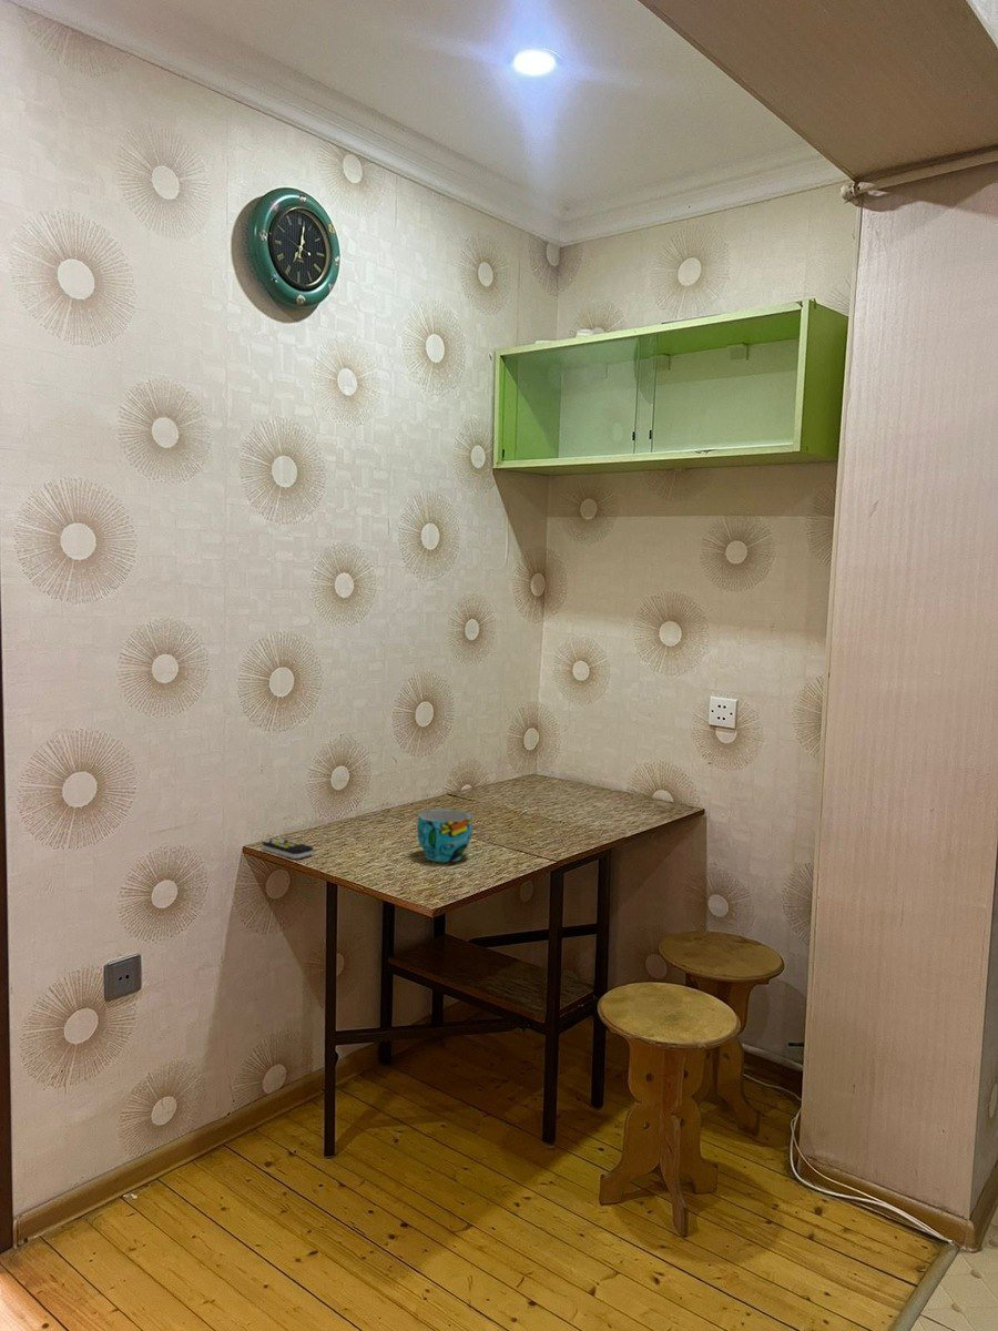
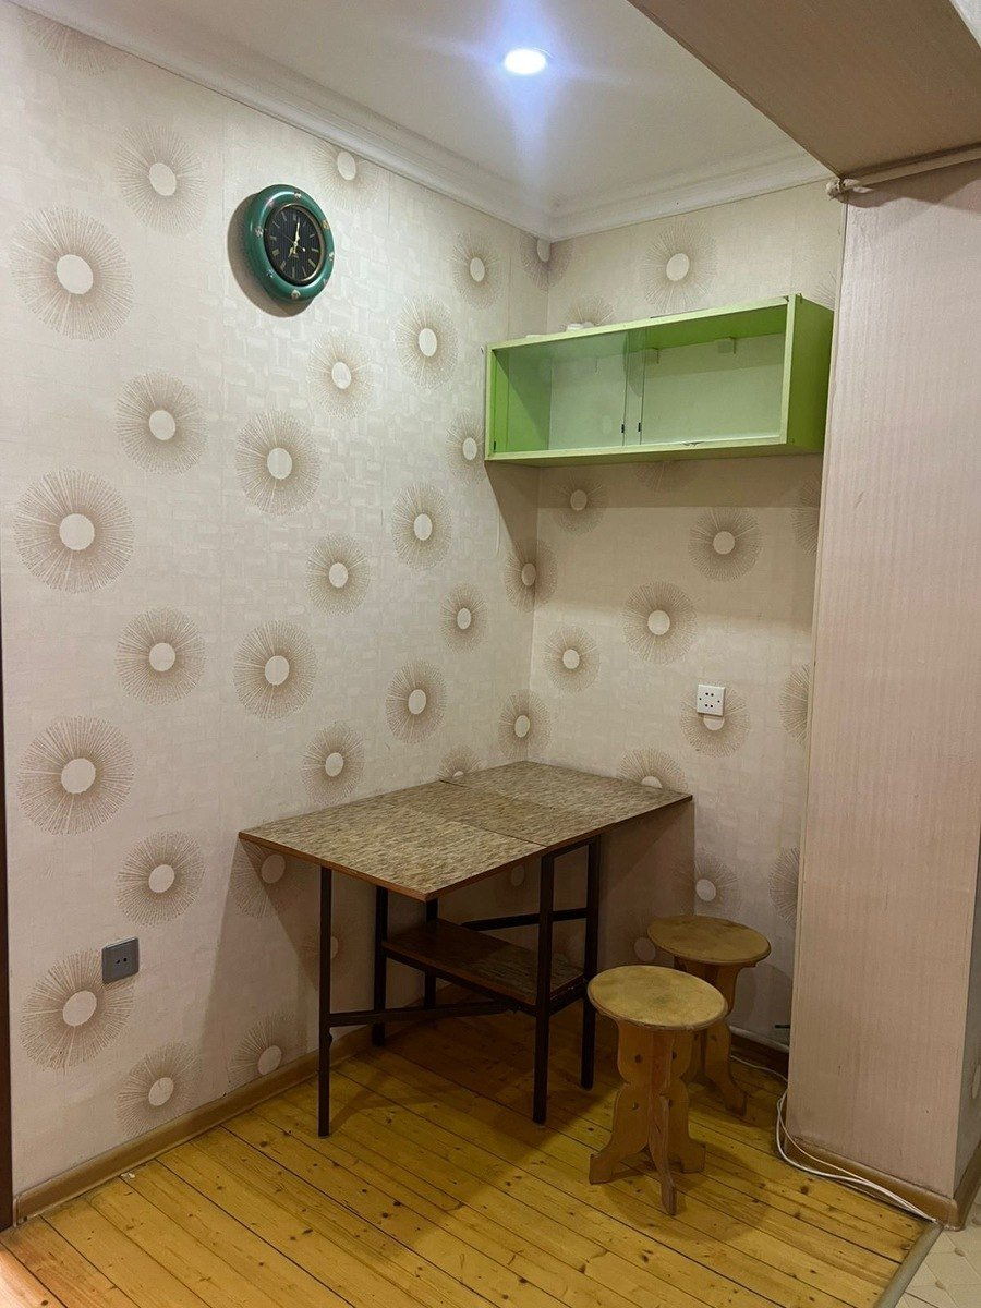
- cup (442, 835)
- remote control (287, 847)
